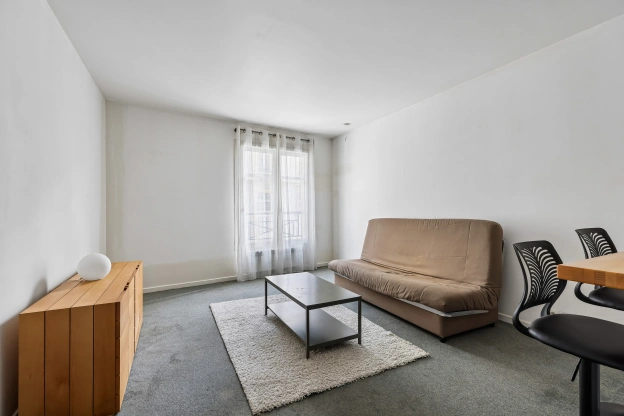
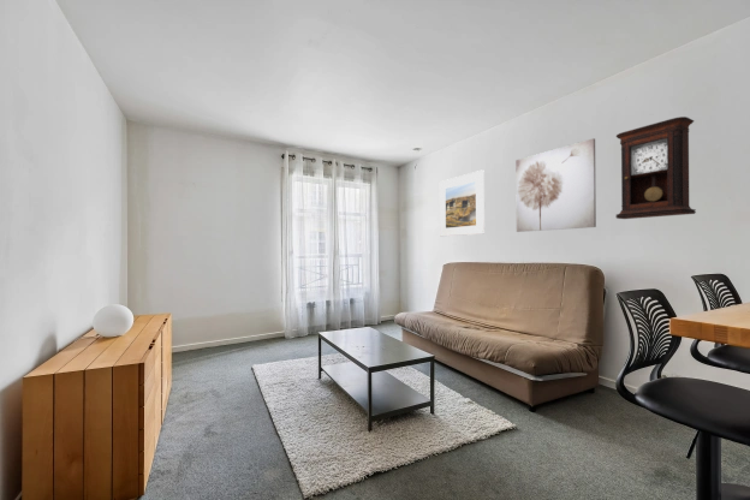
+ pendulum clock (650, 172)
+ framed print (459, 206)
+ wall art (552, 190)
